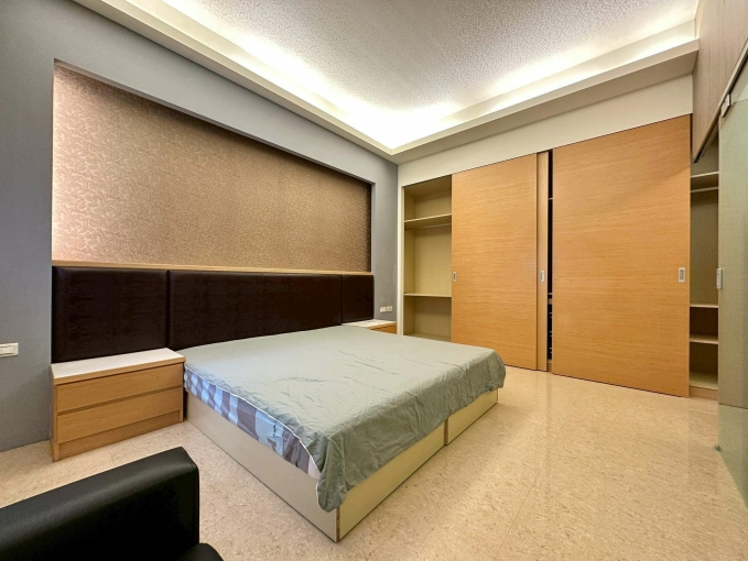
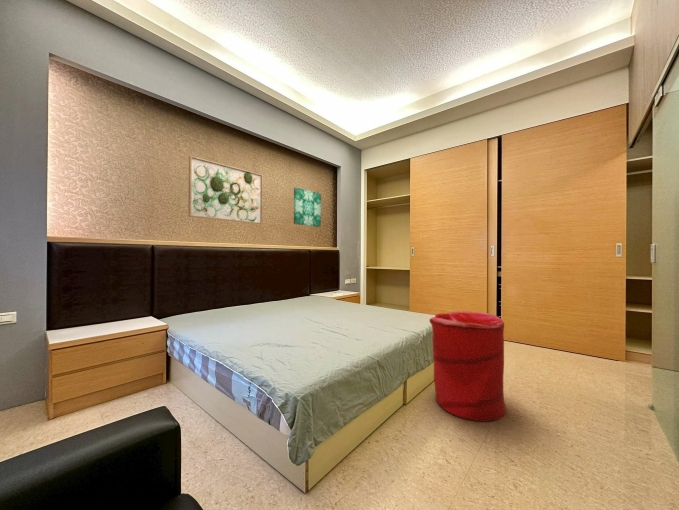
+ laundry hamper (465, 358)
+ wall art (229, 193)
+ wall art (307, 208)
